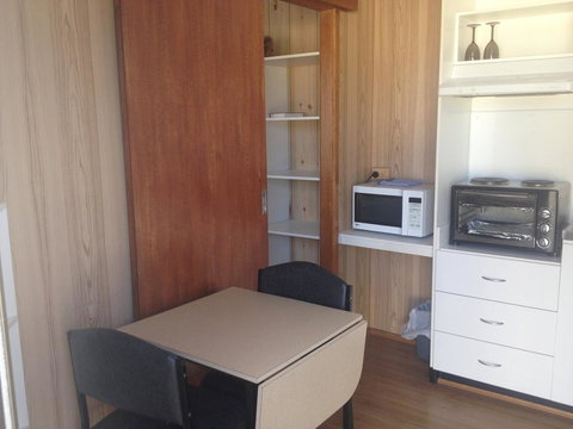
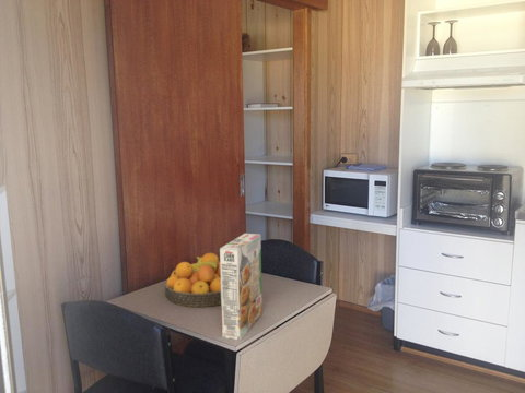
+ cereal box (242, 284)
+ fruit bowl (203, 275)
